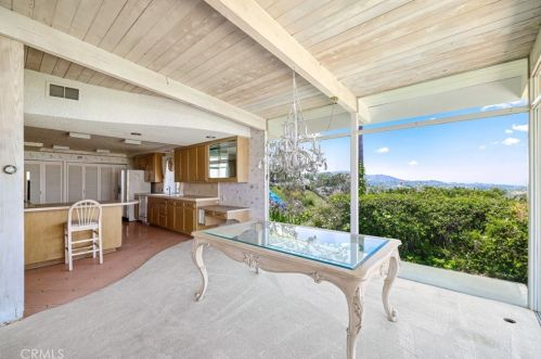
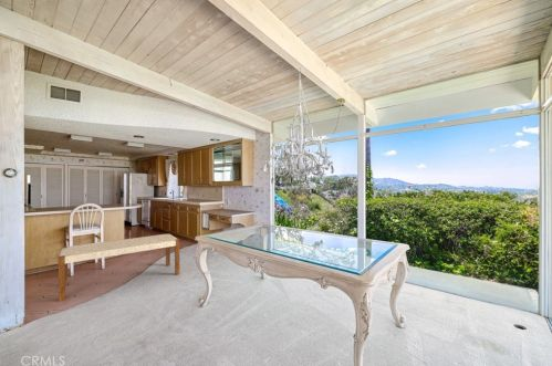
+ bench (124, 253)
